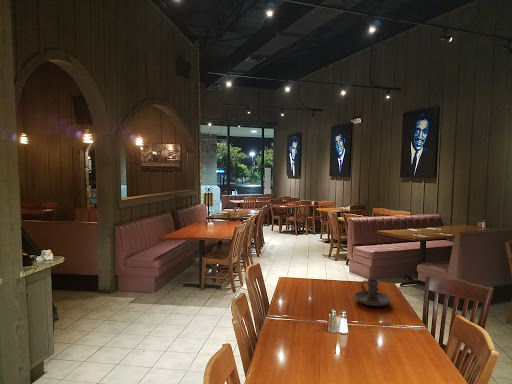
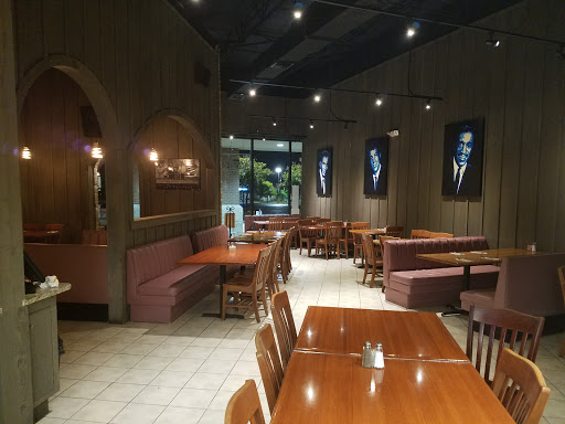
- candle holder (370, 290)
